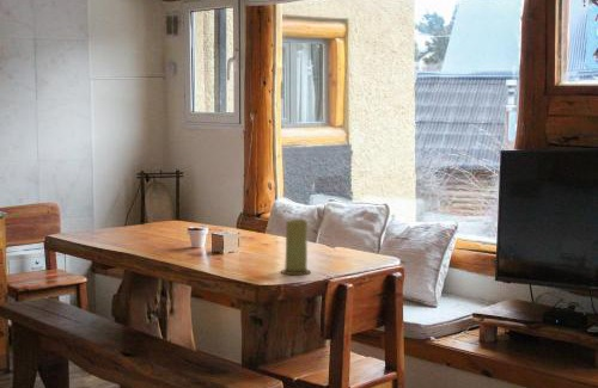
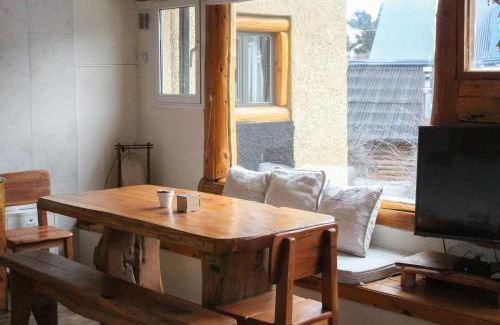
- candle (295, 246)
